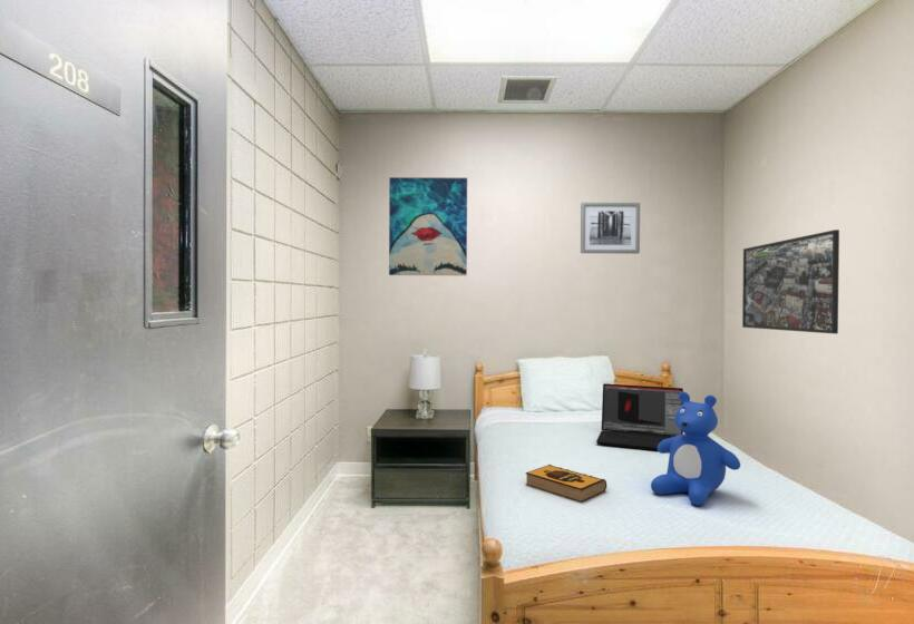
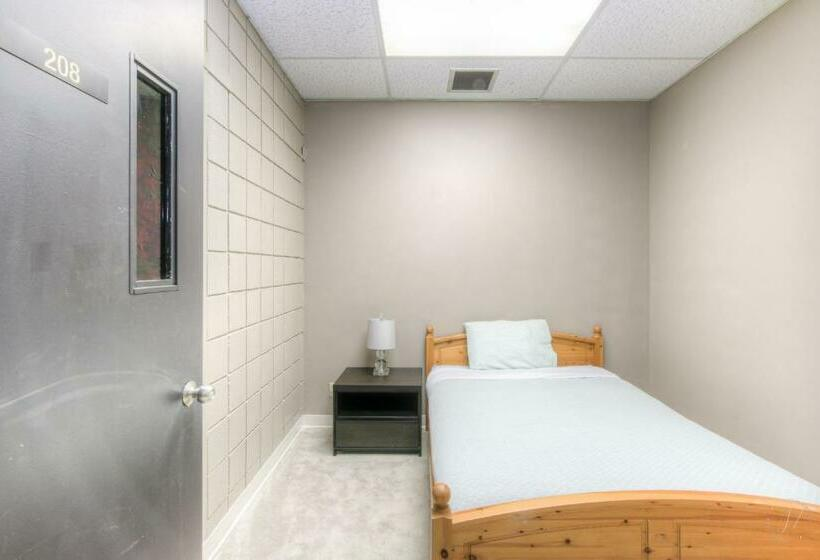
- teddy bear (689, 445)
- hardback book (565, 481)
- laptop (640, 416)
- wall art (610, 227)
- wall art (428, 226)
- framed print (784, 285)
